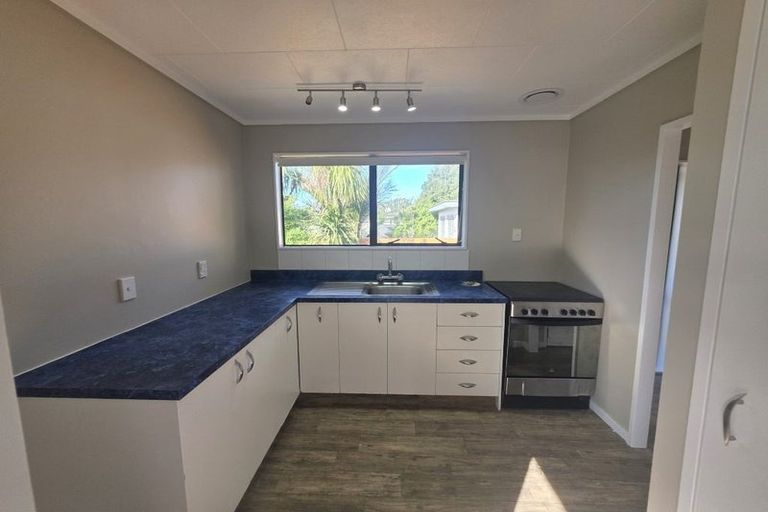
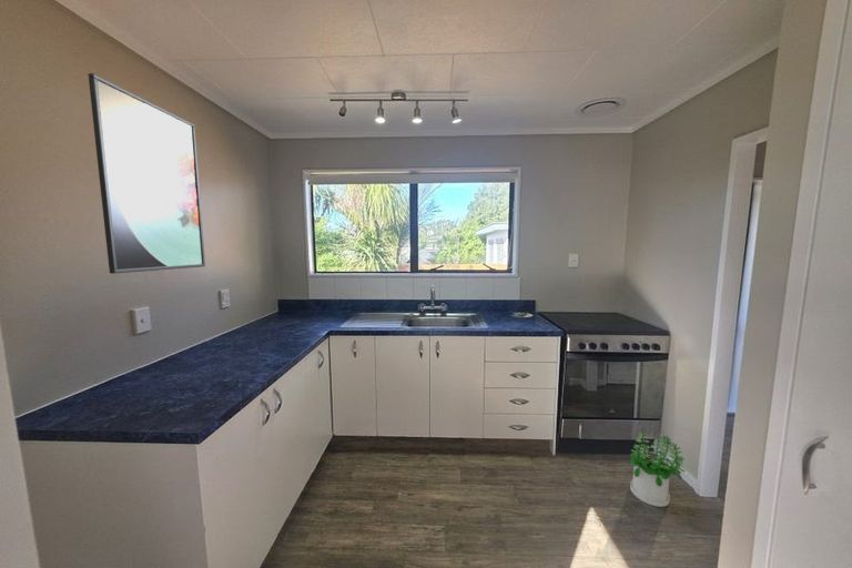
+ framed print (158, 189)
+ potted plant (656, 467)
